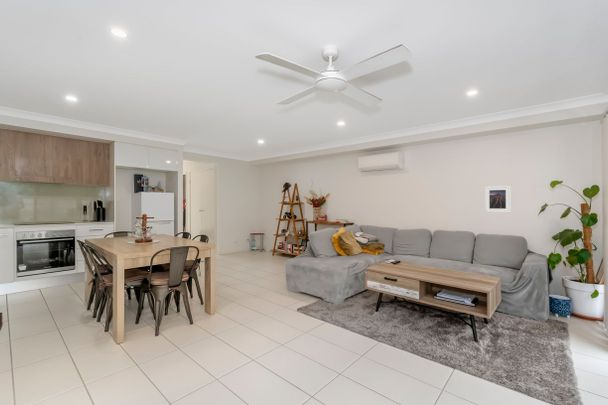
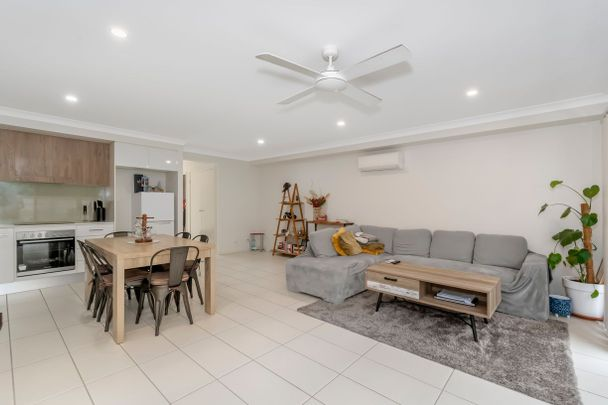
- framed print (497, 199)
